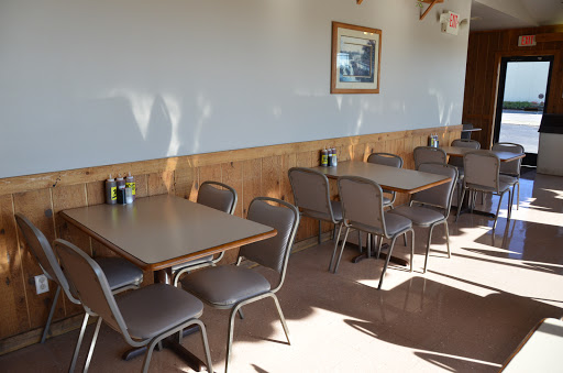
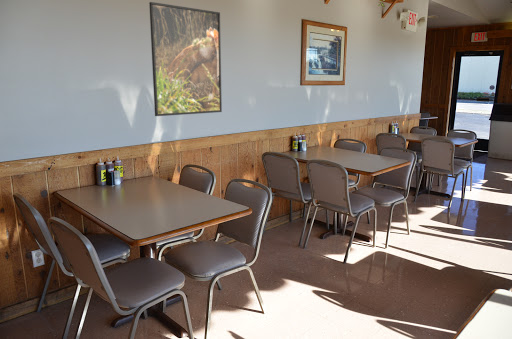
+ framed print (188, 62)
